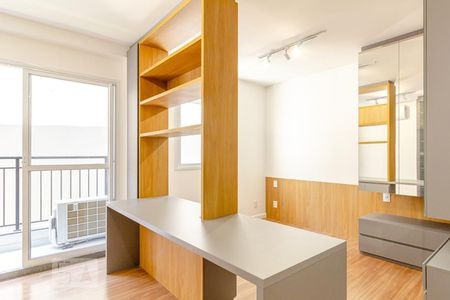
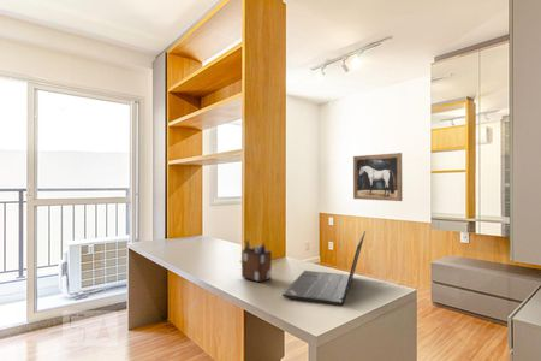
+ wall art (375, 177)
+ desk organizer (256, 259)
+ laptop (325, 272)
